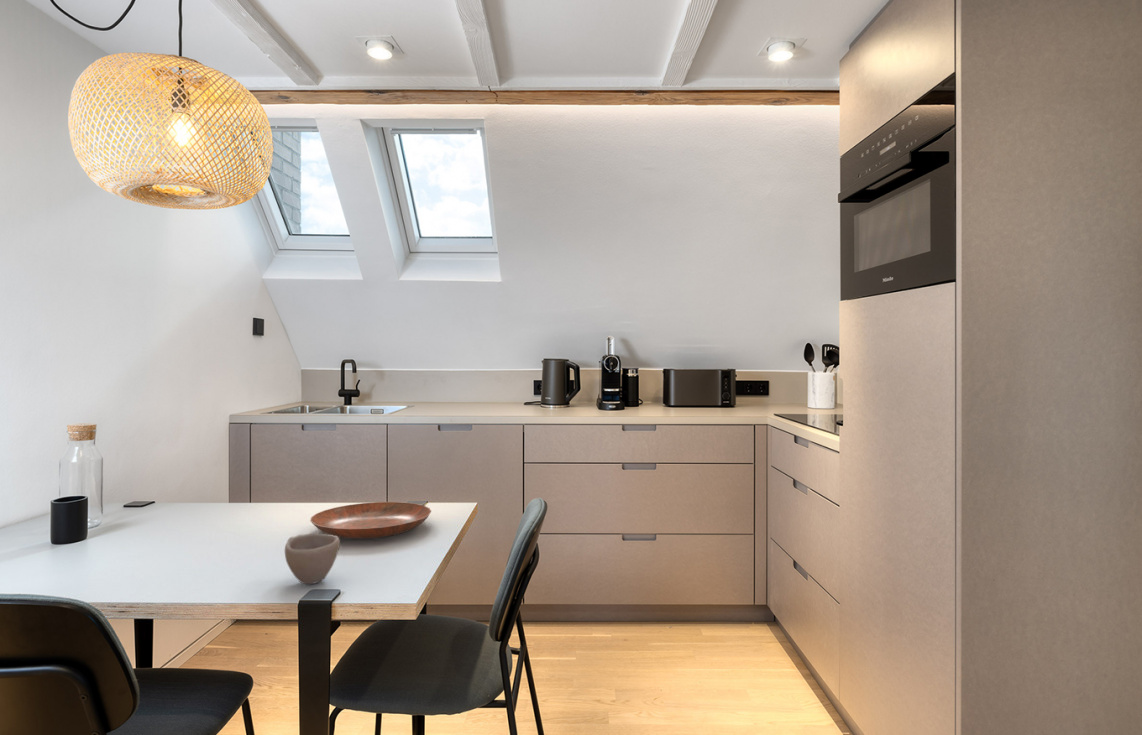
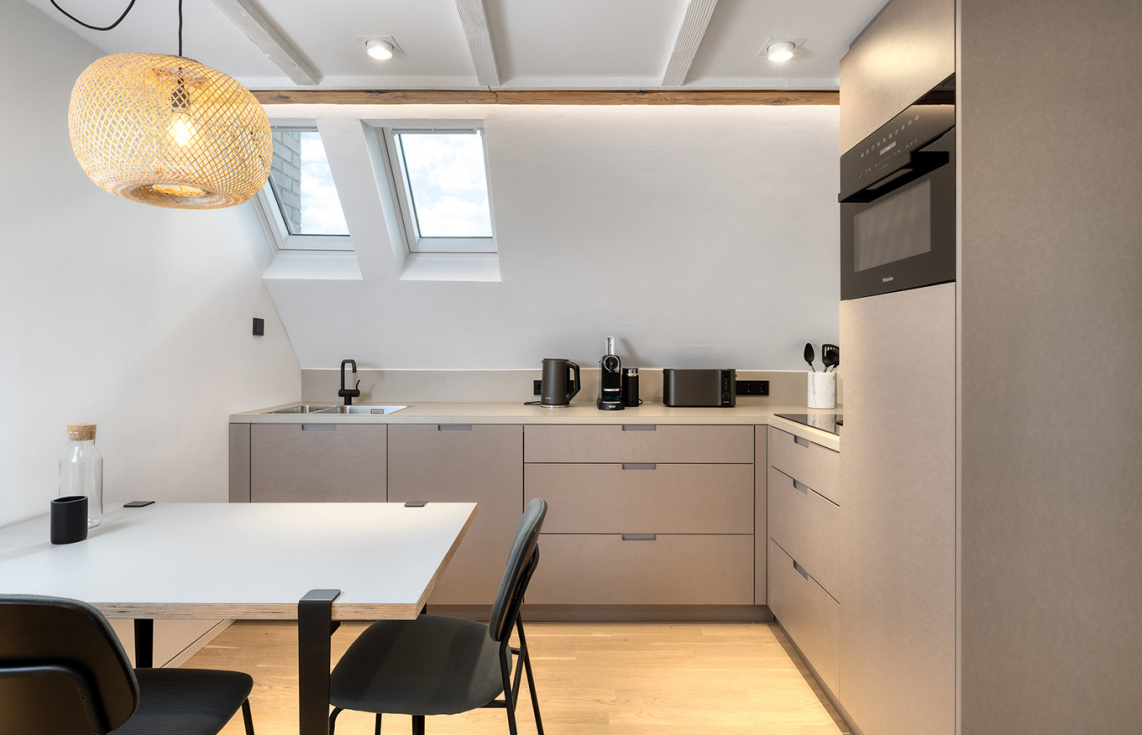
- bowl (372, 521)
- cup (306, 559)
